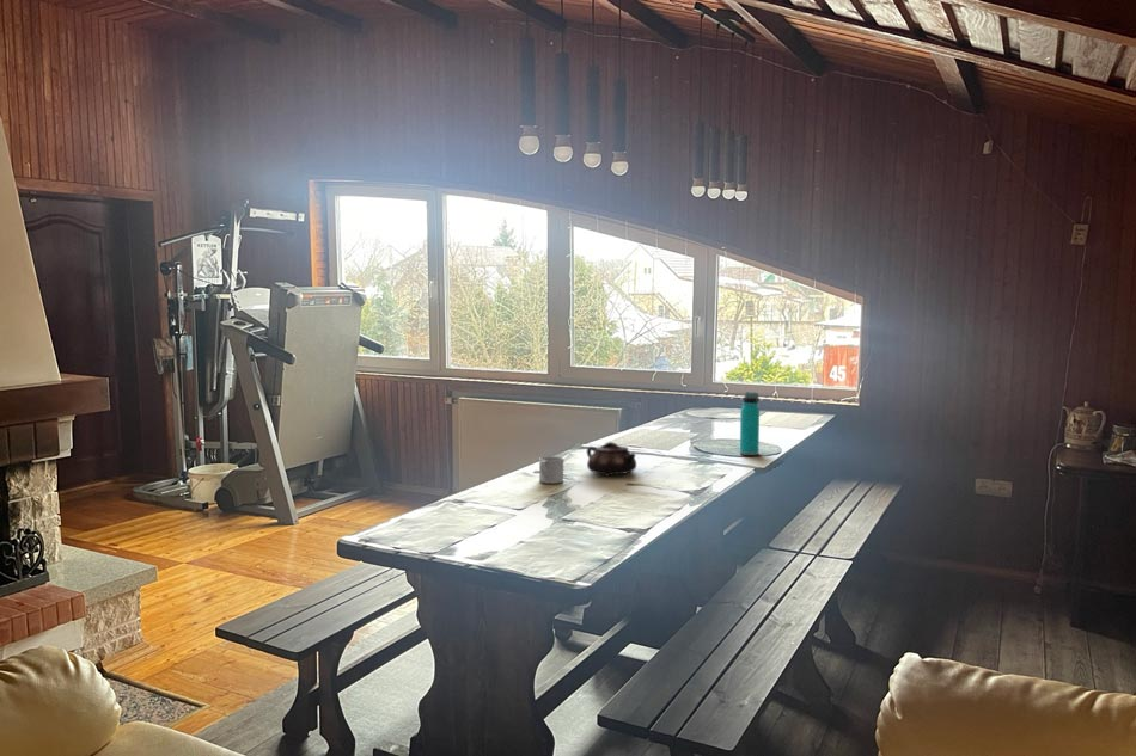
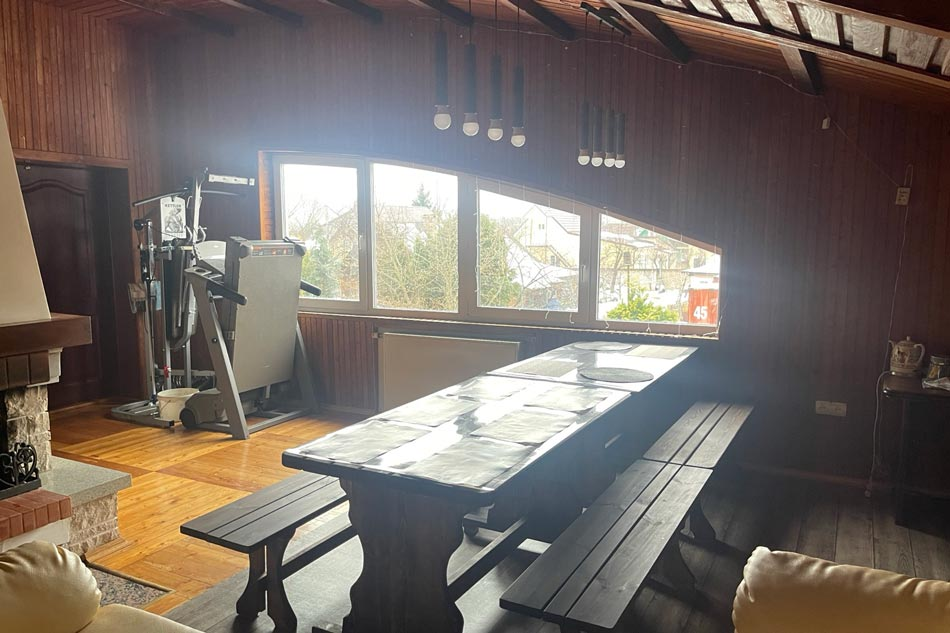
- mug (549, 469)
- water bottle (750, 423)
- teapot (611, 456)
